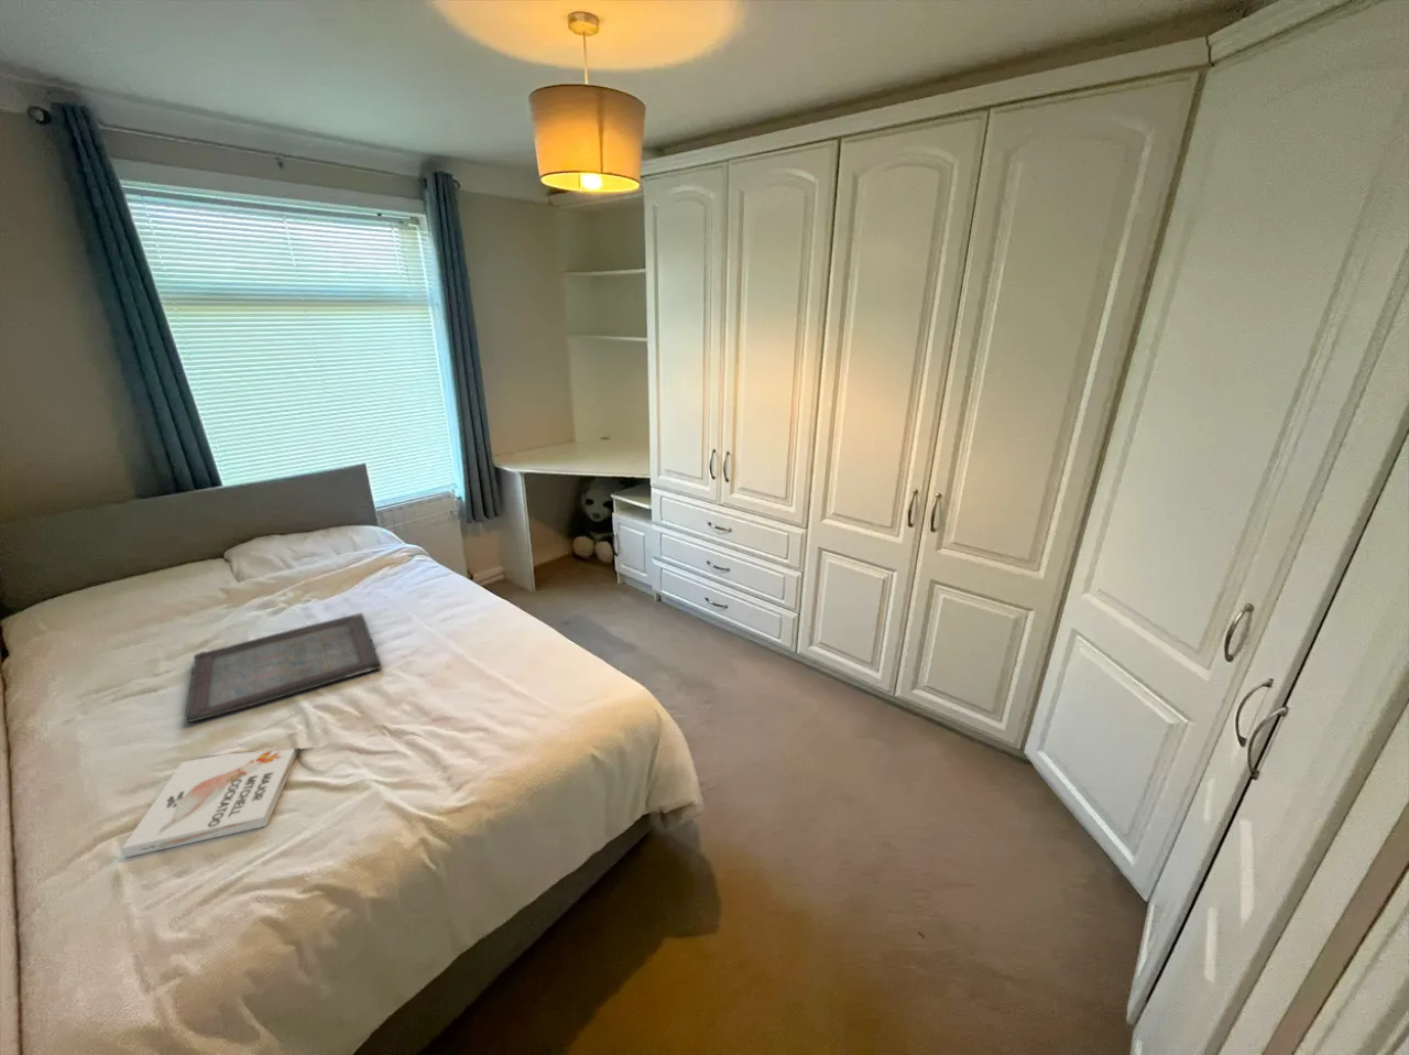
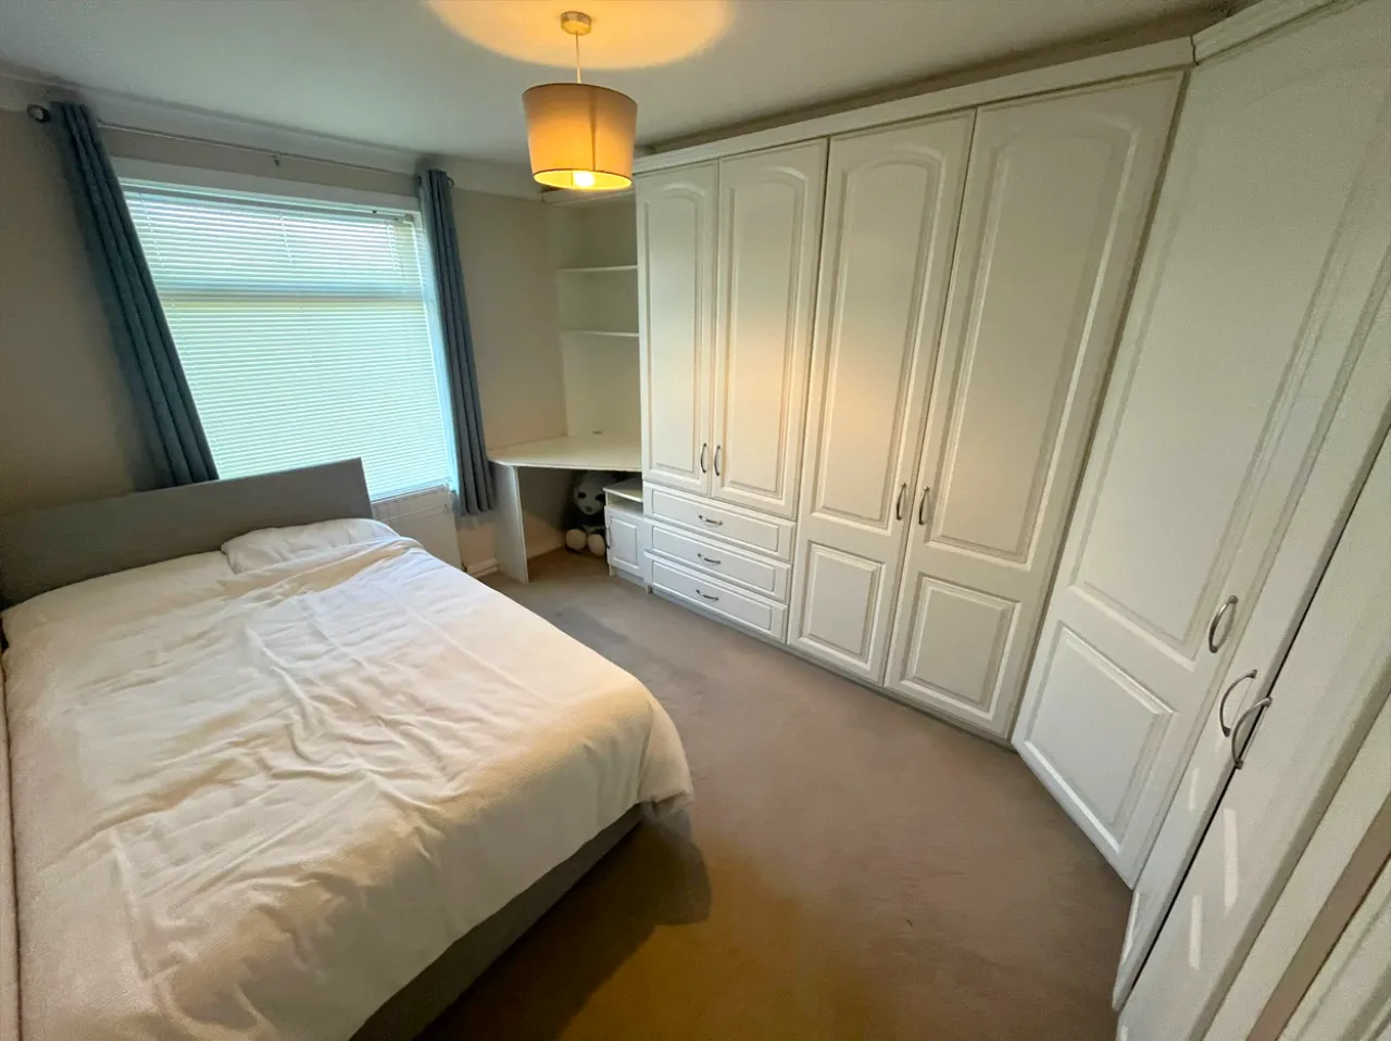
- serving tray (287, 658)
- book (222, 791)
